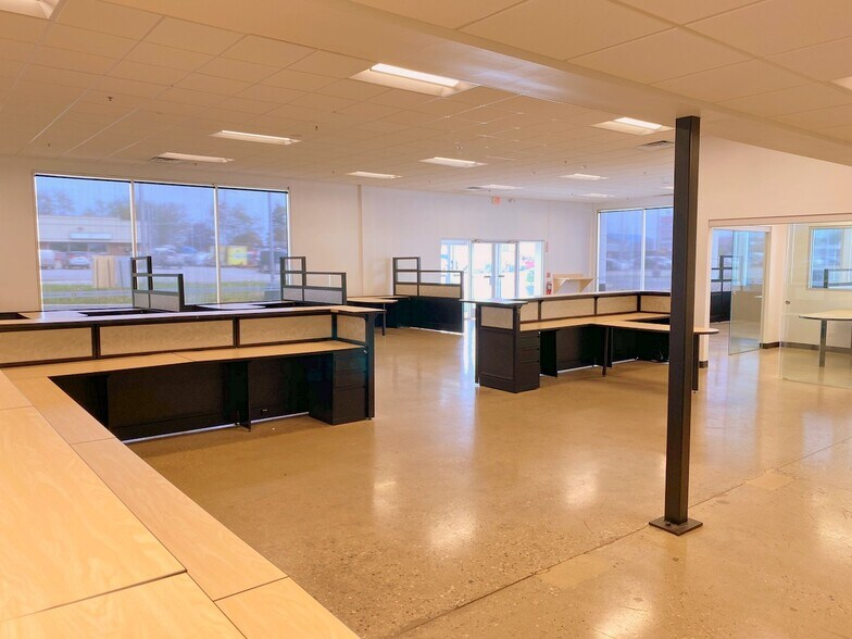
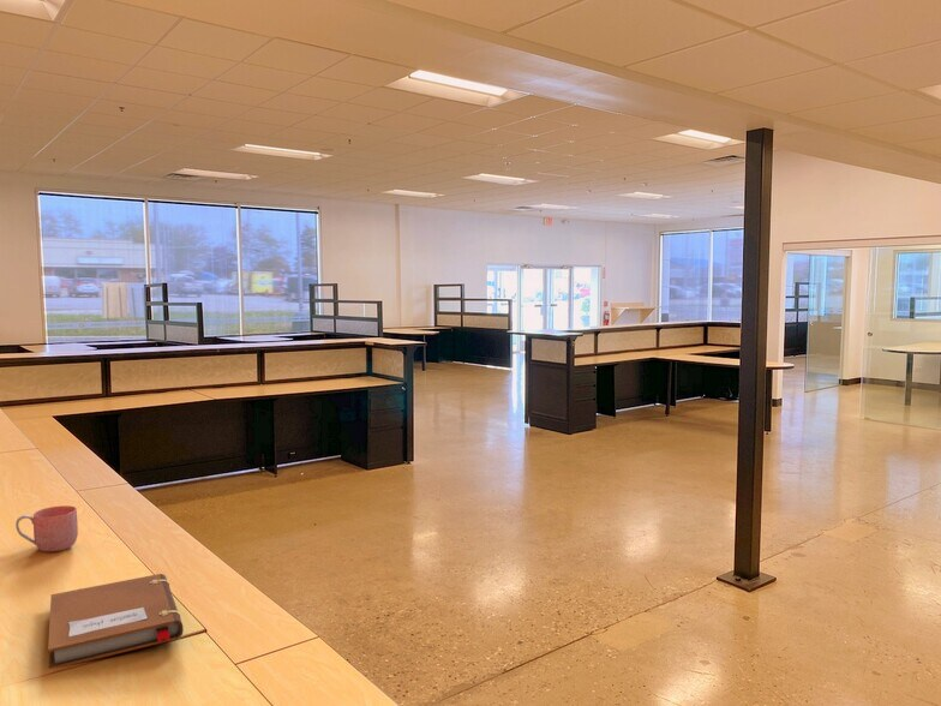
+ mug (47, 530)
+ notebook (115, 616)
